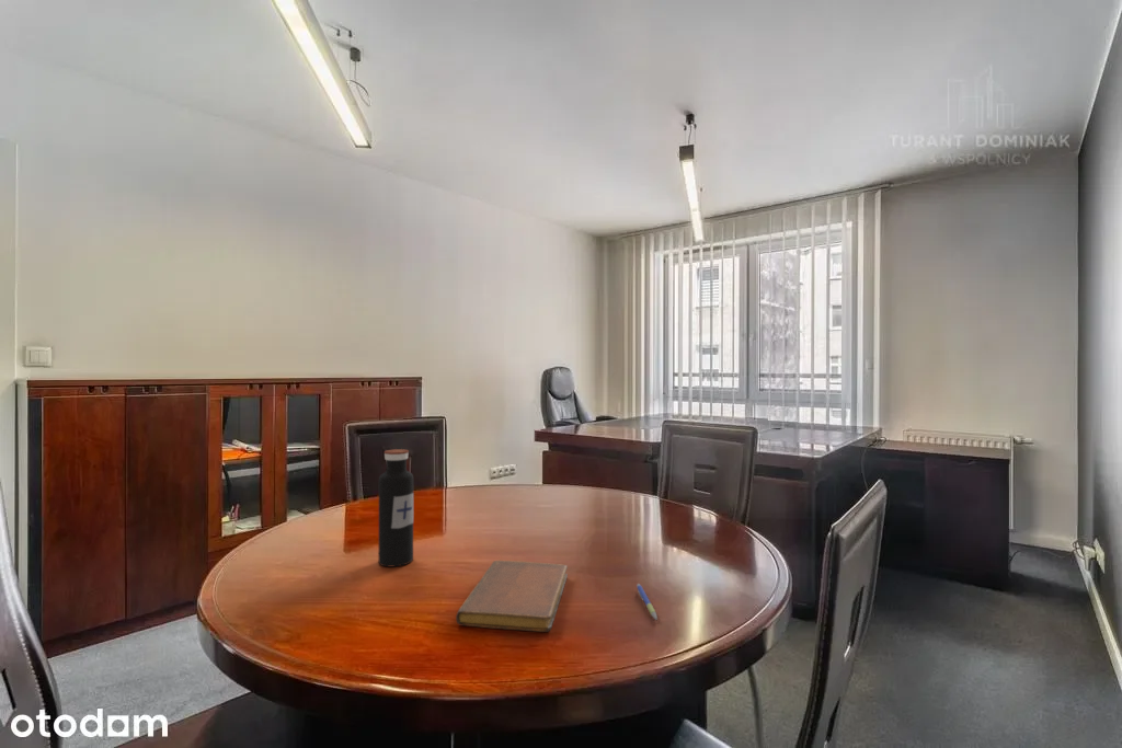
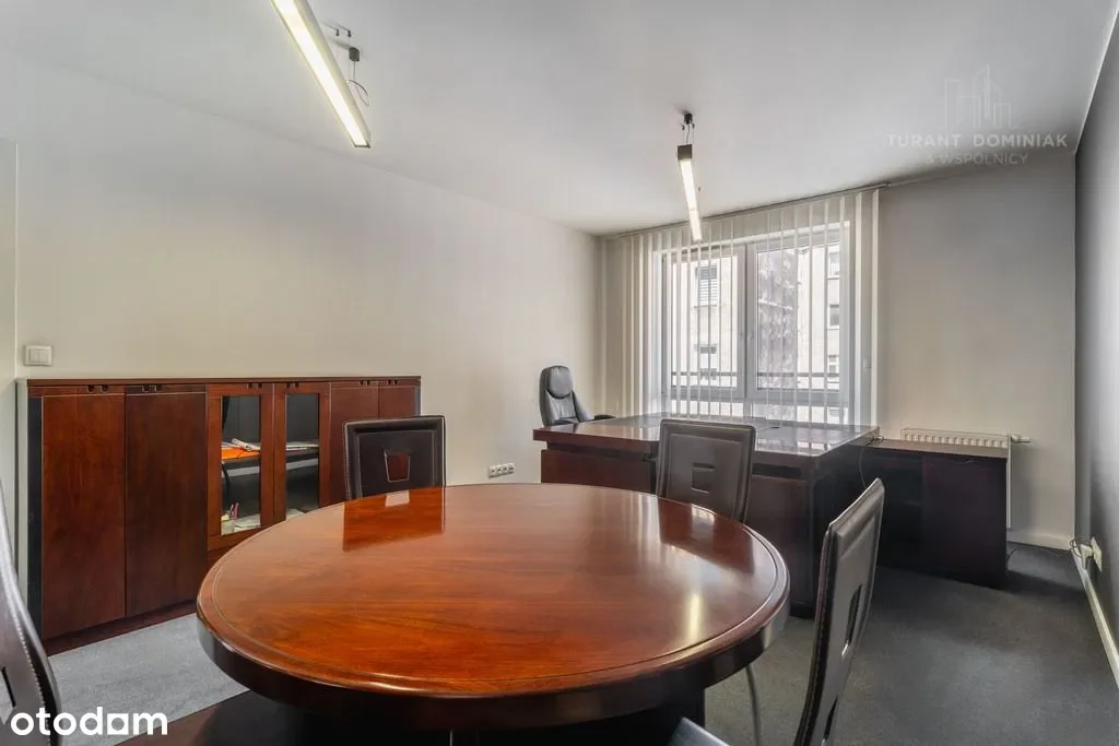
- pen (646, 601)
- water bottle (396, 506)
- notebook (517, 590)
